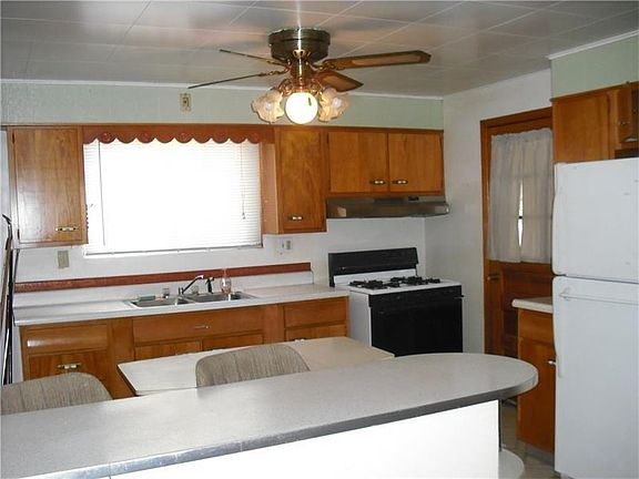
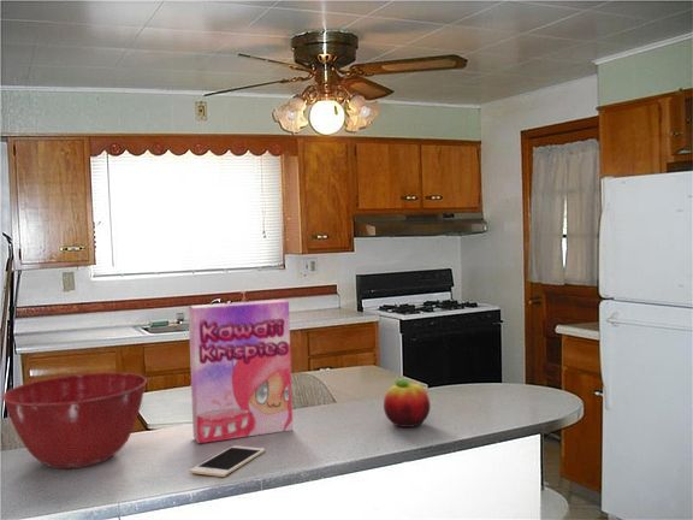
+ mixing bowl (78, 421)
+ cell phone (229, 460)
+ fruit (405, 402)
+ cereal box (241, 367)
